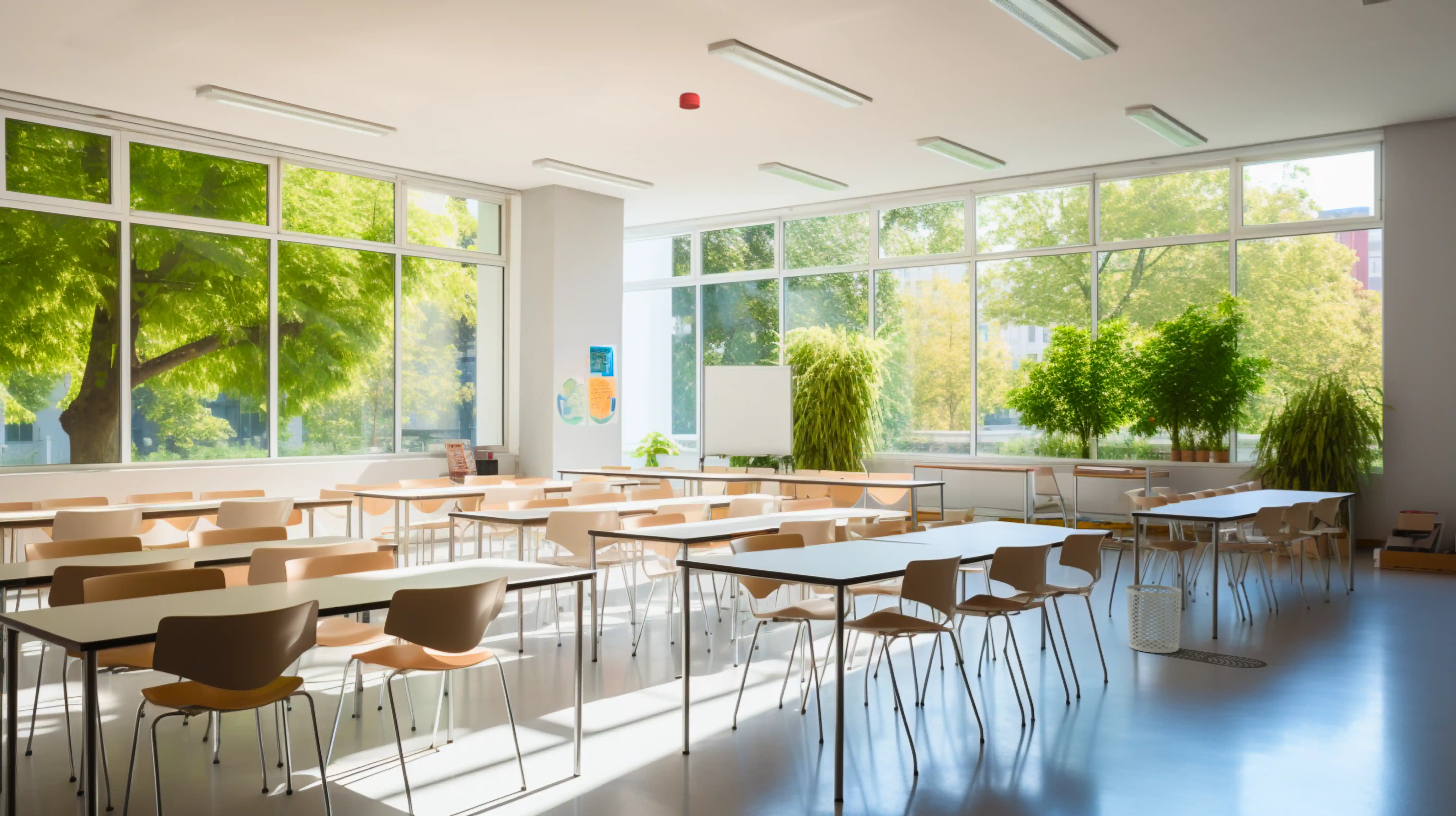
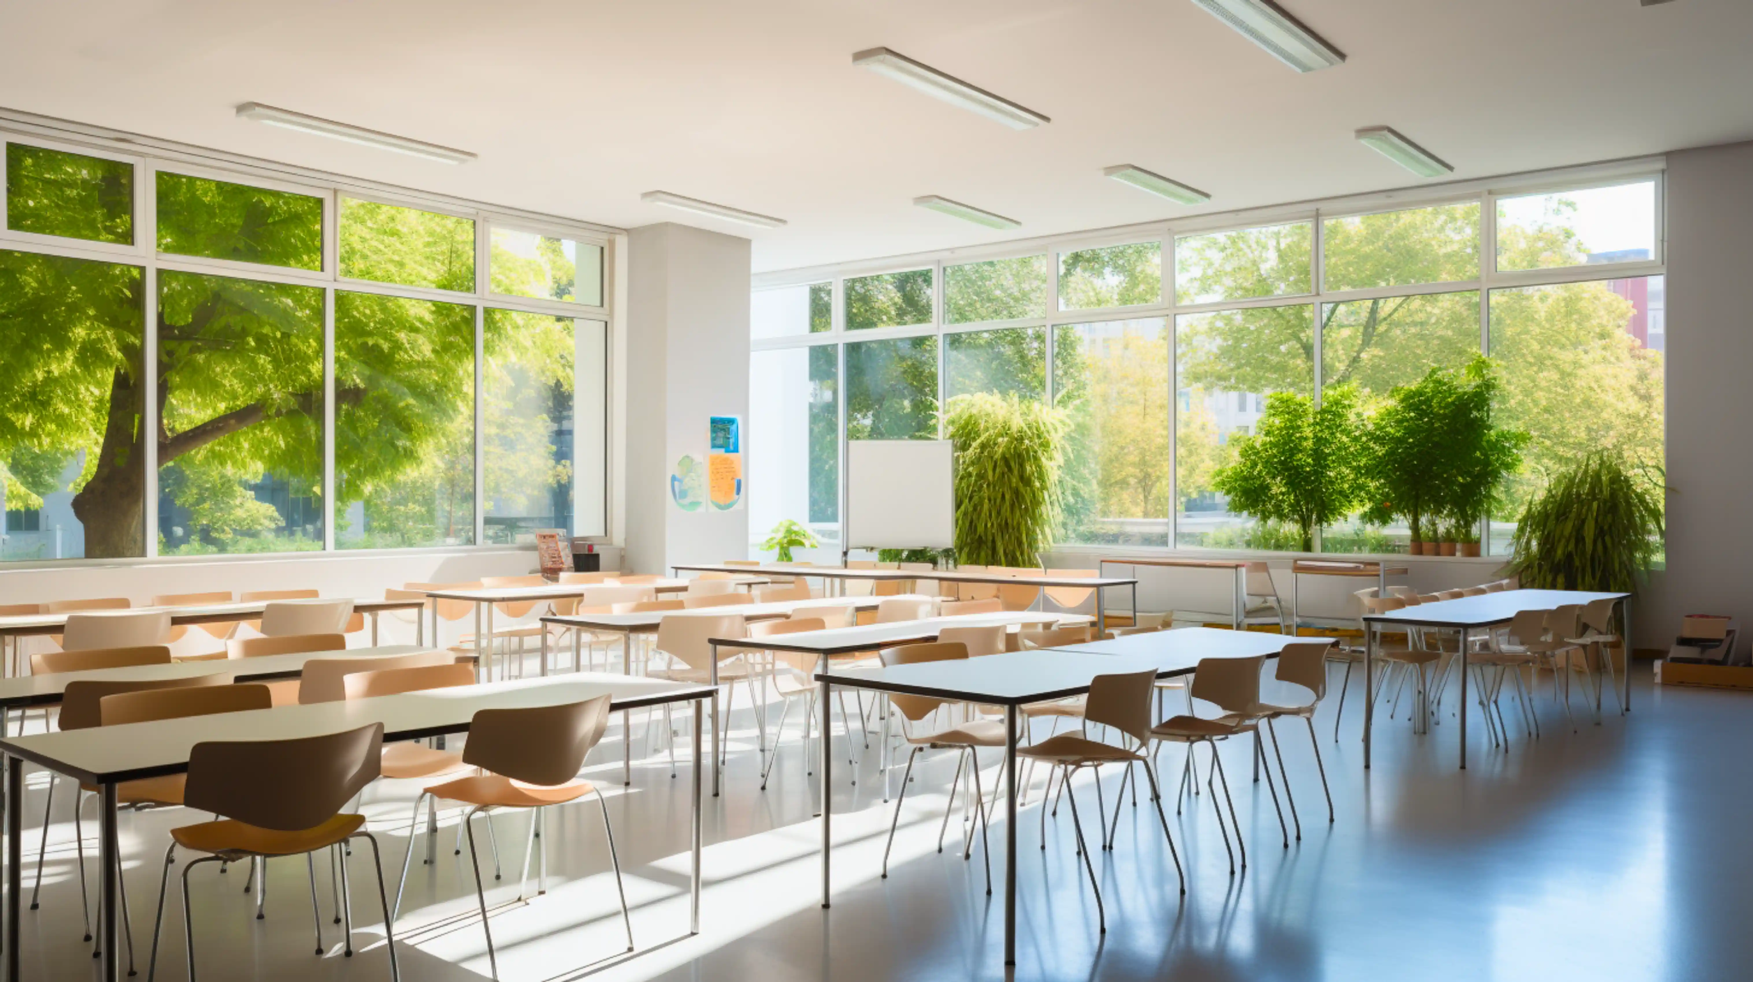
- smoke detector (690, 101)
- waste bin (1153, 618)
